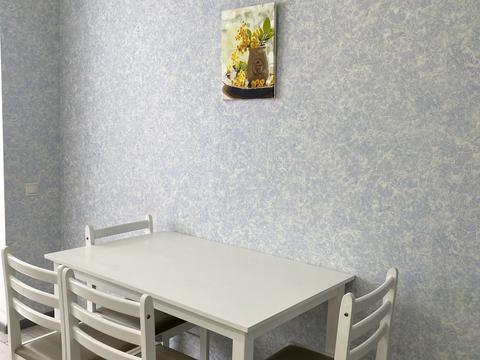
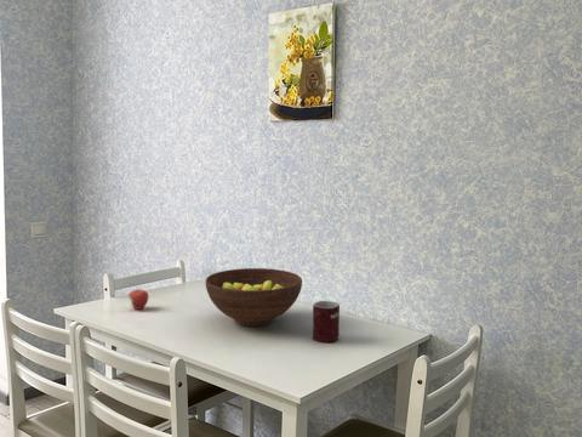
+ mug (323, 322)
+ apple (138, 299)
+ fruit bowl (253, 300)
